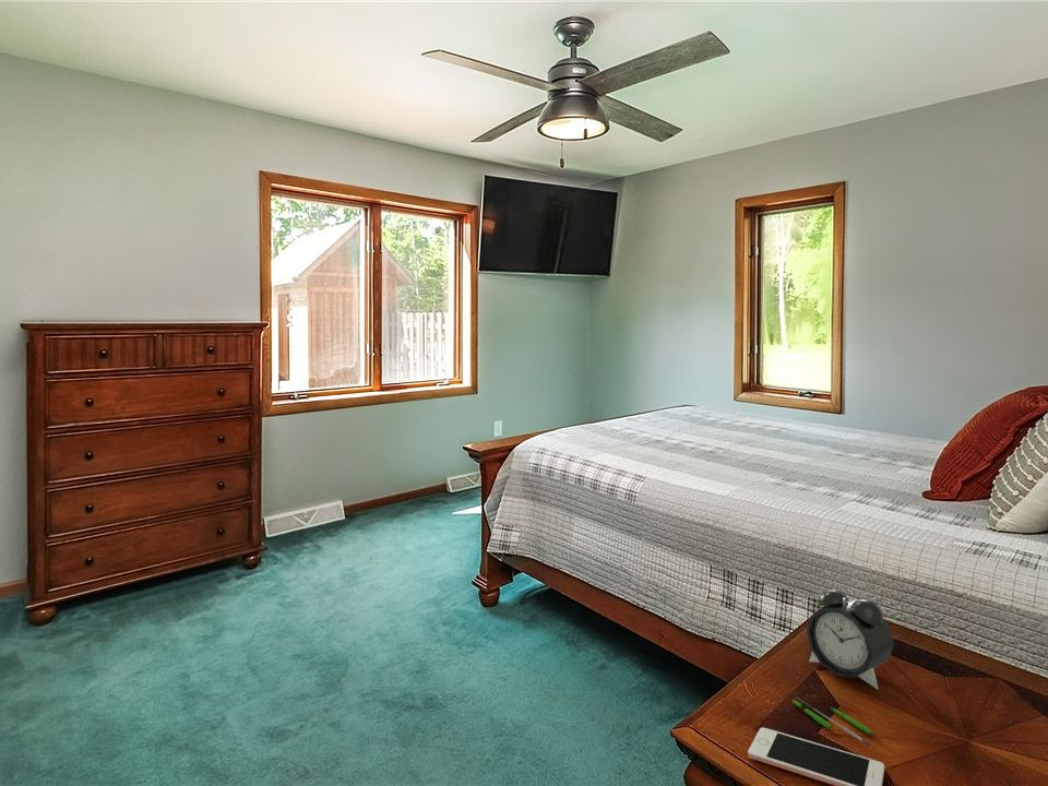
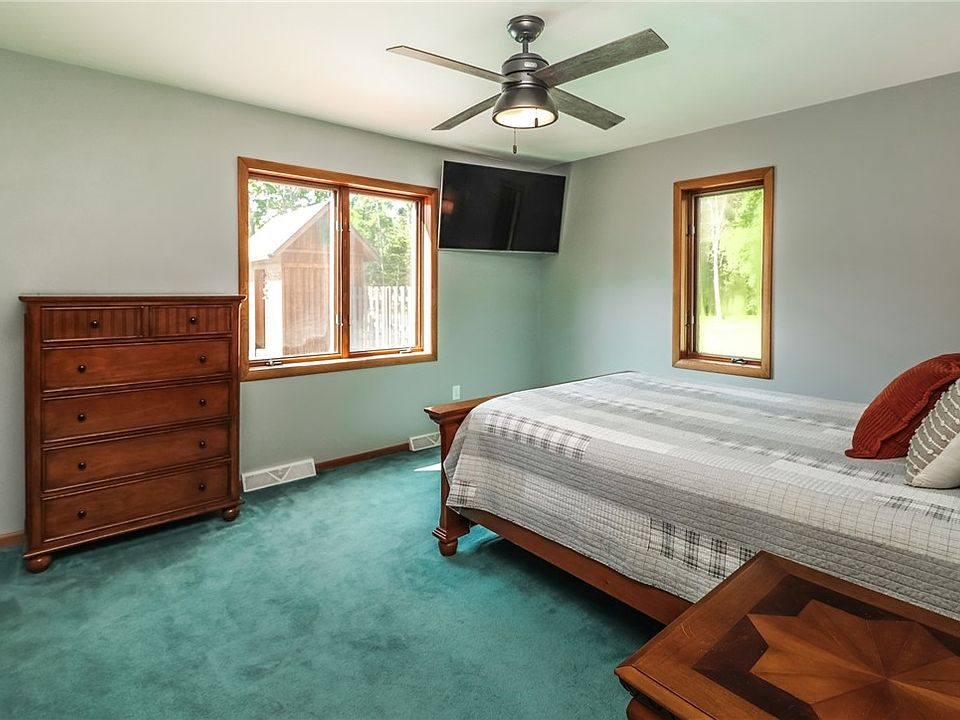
- pen (833, 720)
- alarm clock (847, 633)
- cell phone (814, 760)
